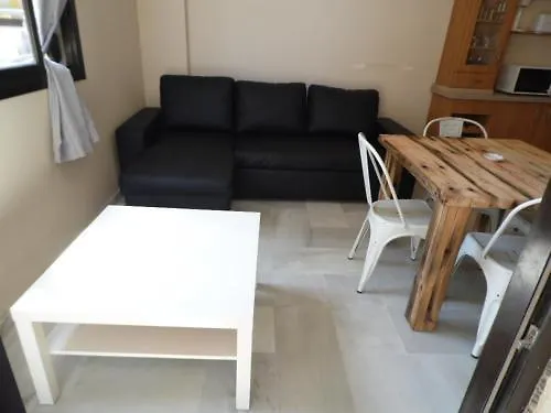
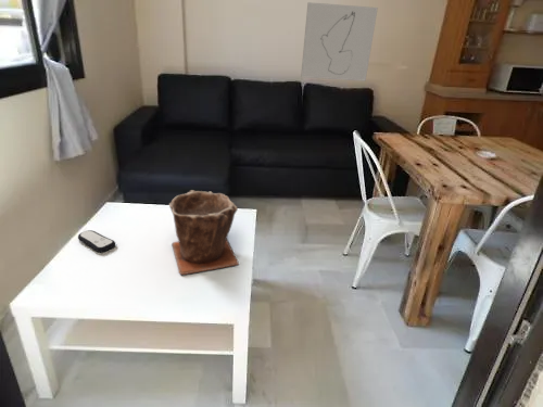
+ remote control (96, 240)
+ plant pot (203, 228)
+ wall art (338, 43)
